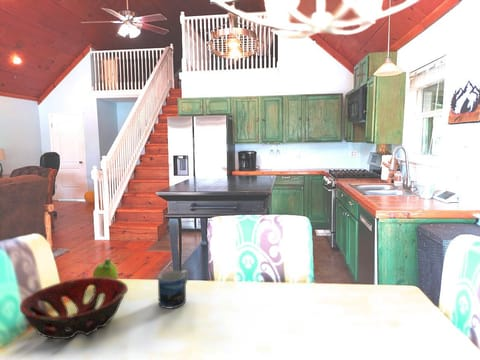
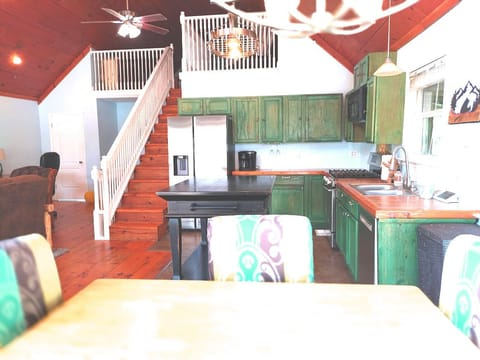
- decorative bowl (78, 308)
- mug (176, 286)
- fruit (105, 273)
